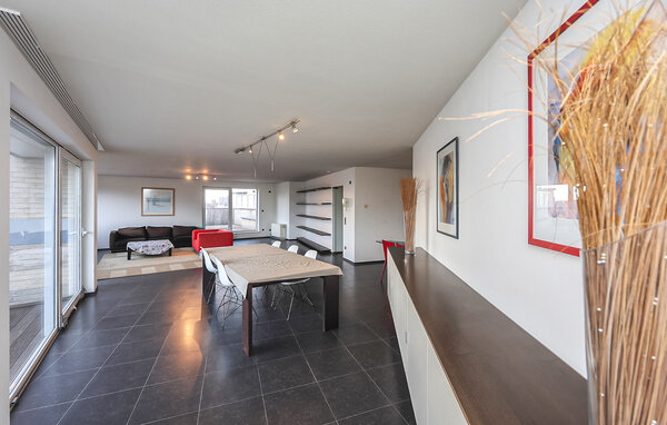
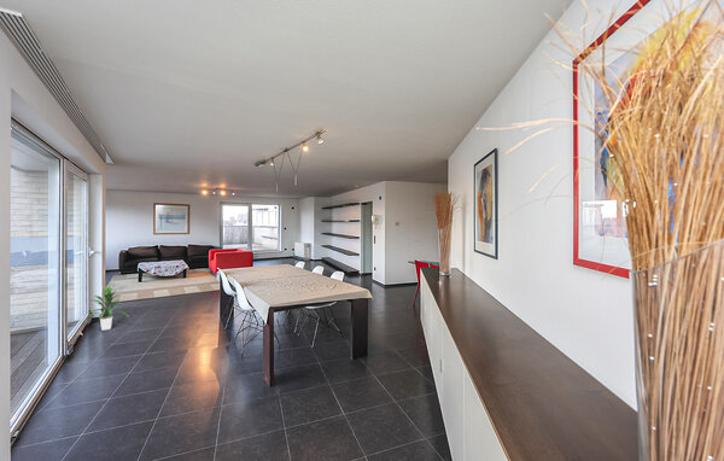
+ indoor plant (107, 307)
